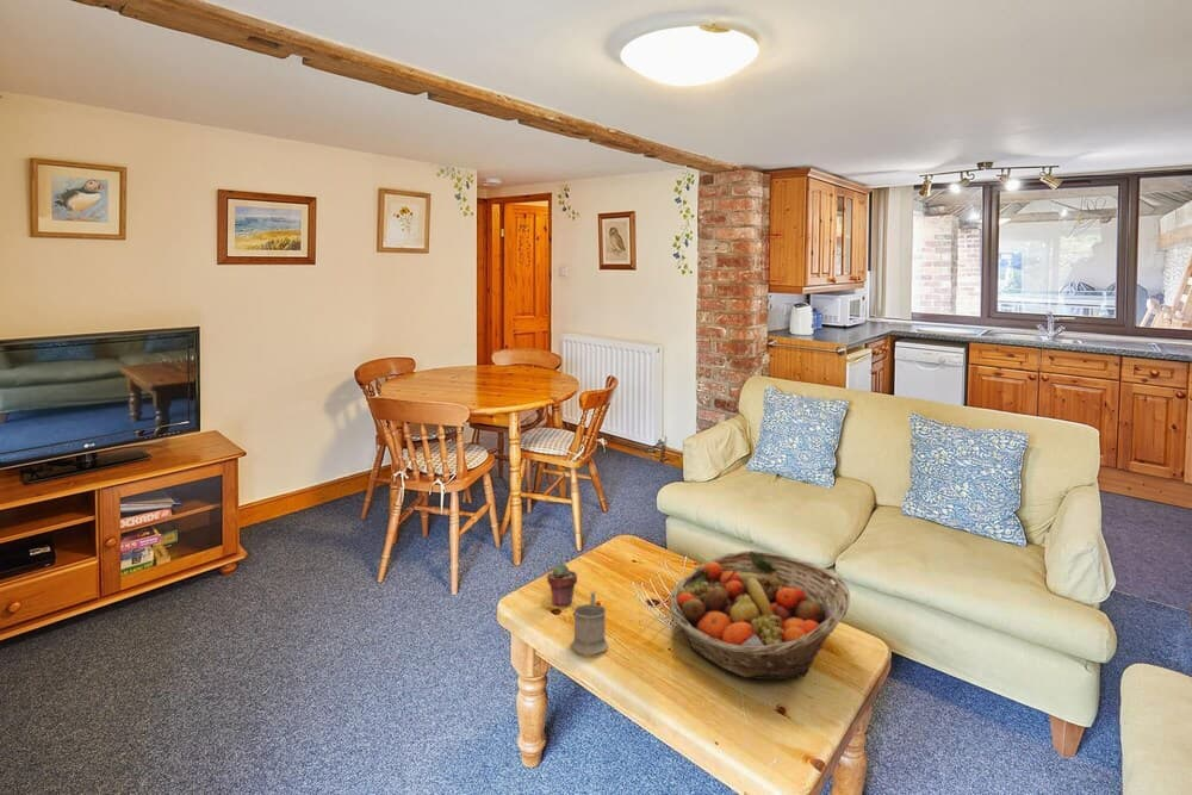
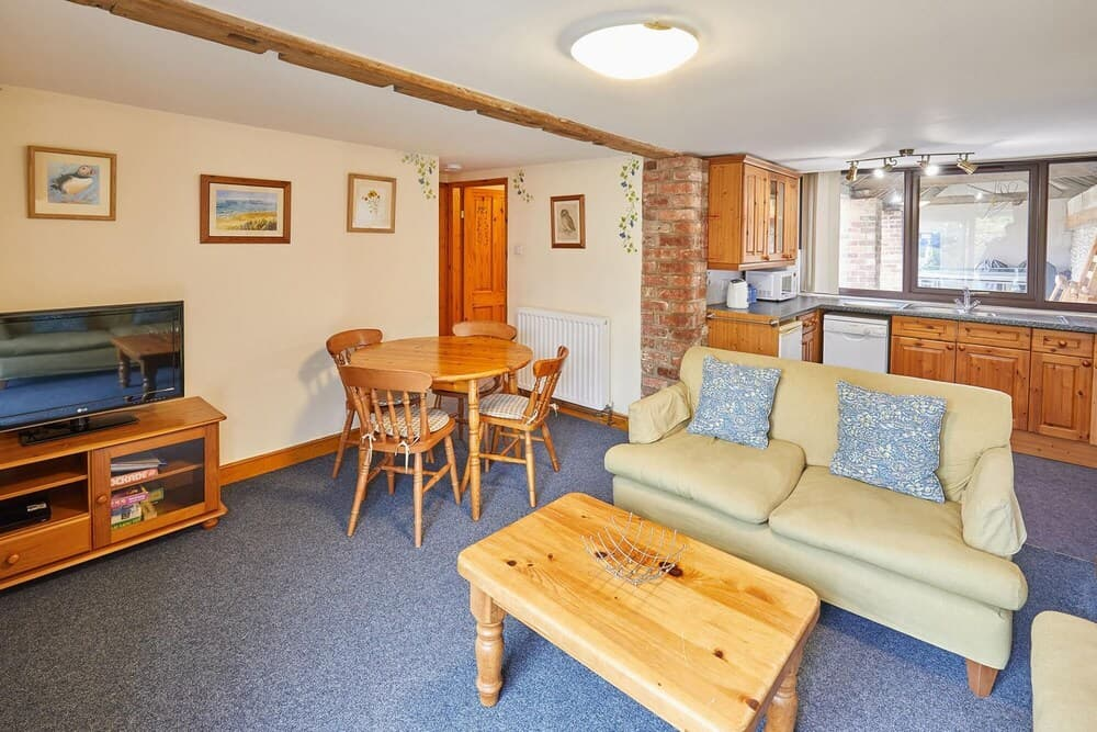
- potted succulent (561, 582)
- fruit basket (755, 610)
- mug (590, 620)
